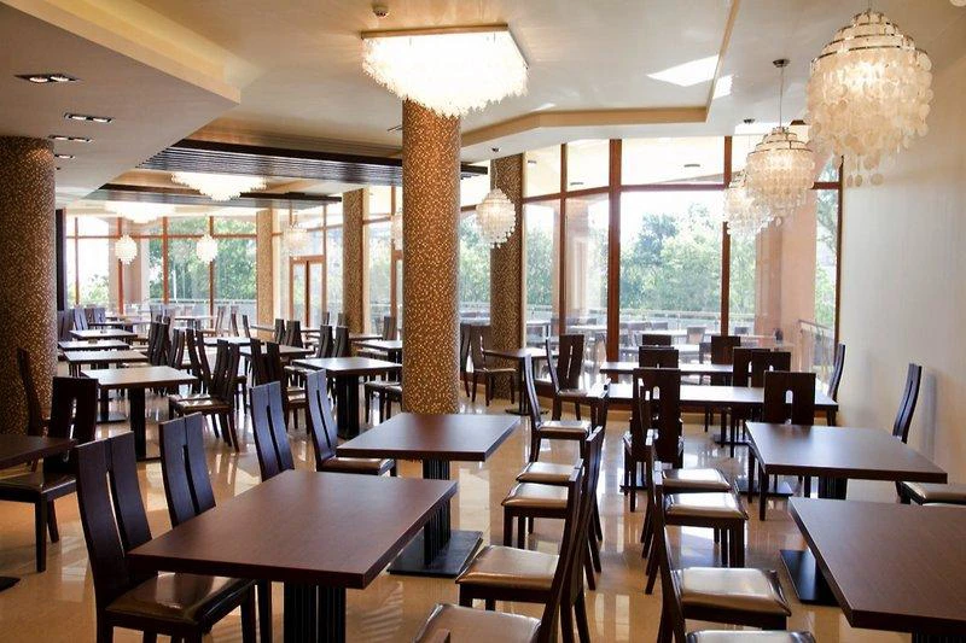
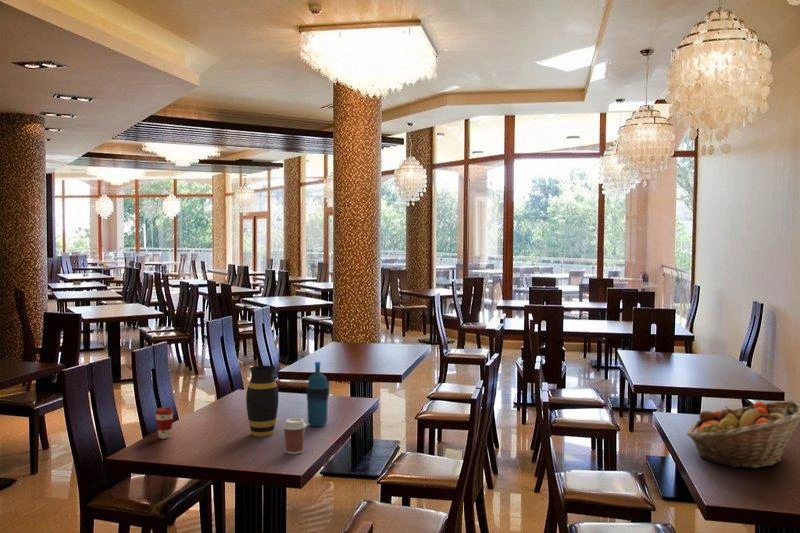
+ fruit basket (745, 429)
+ coffee cup (164, 423)
+ vase (262, 400)
+ water bottle (317, 393)
+ coffee cup (294, 435)
